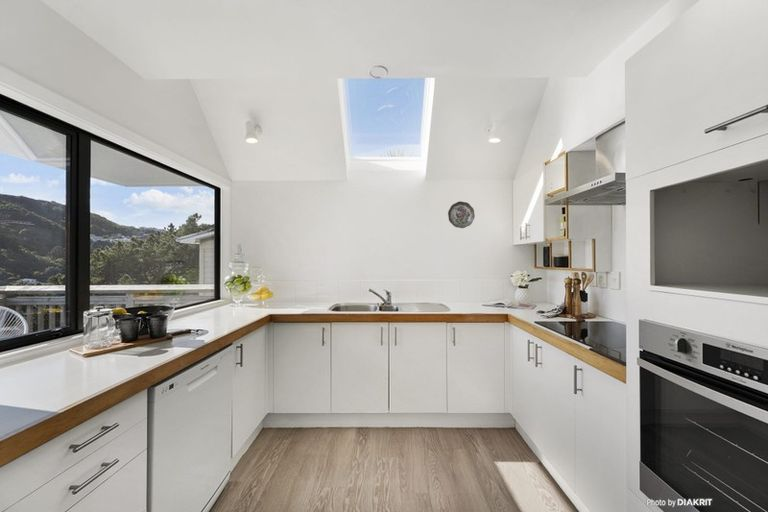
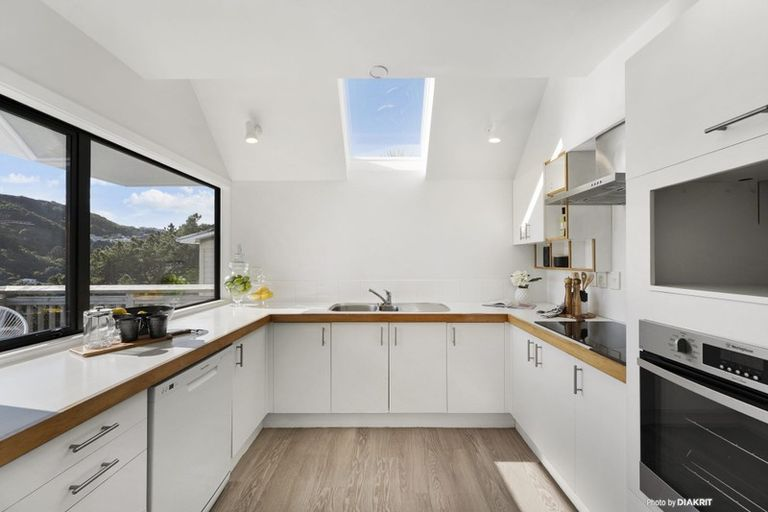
- decorative plate (461, 214)
